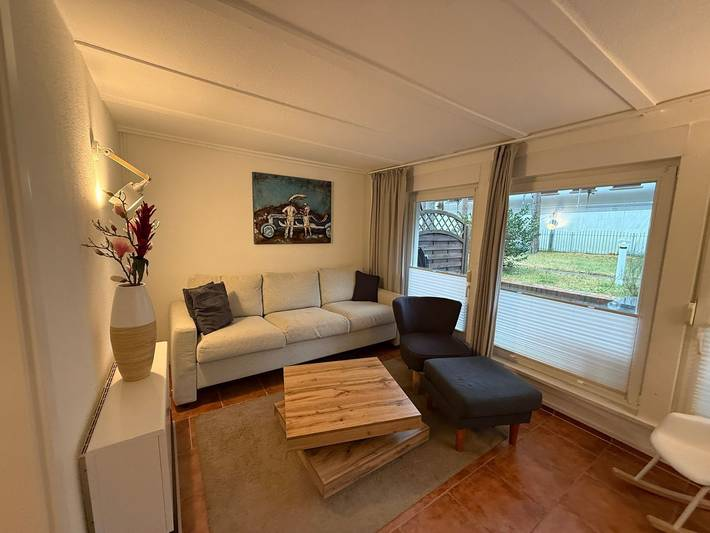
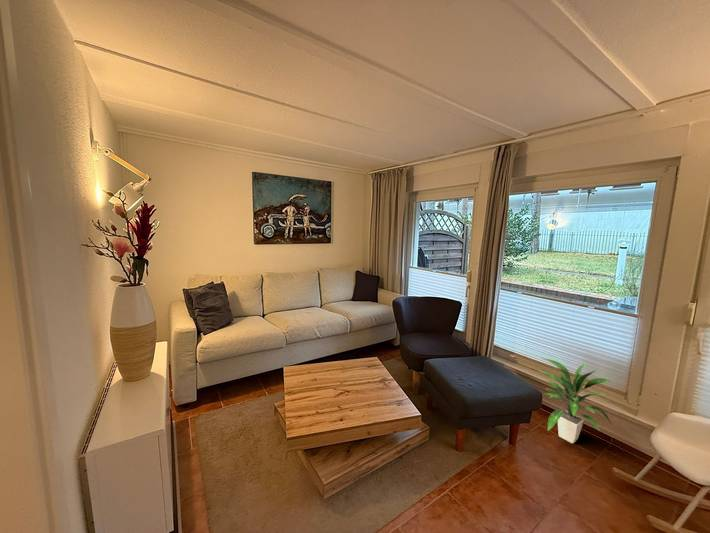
+ indoor plant (569, 399)
